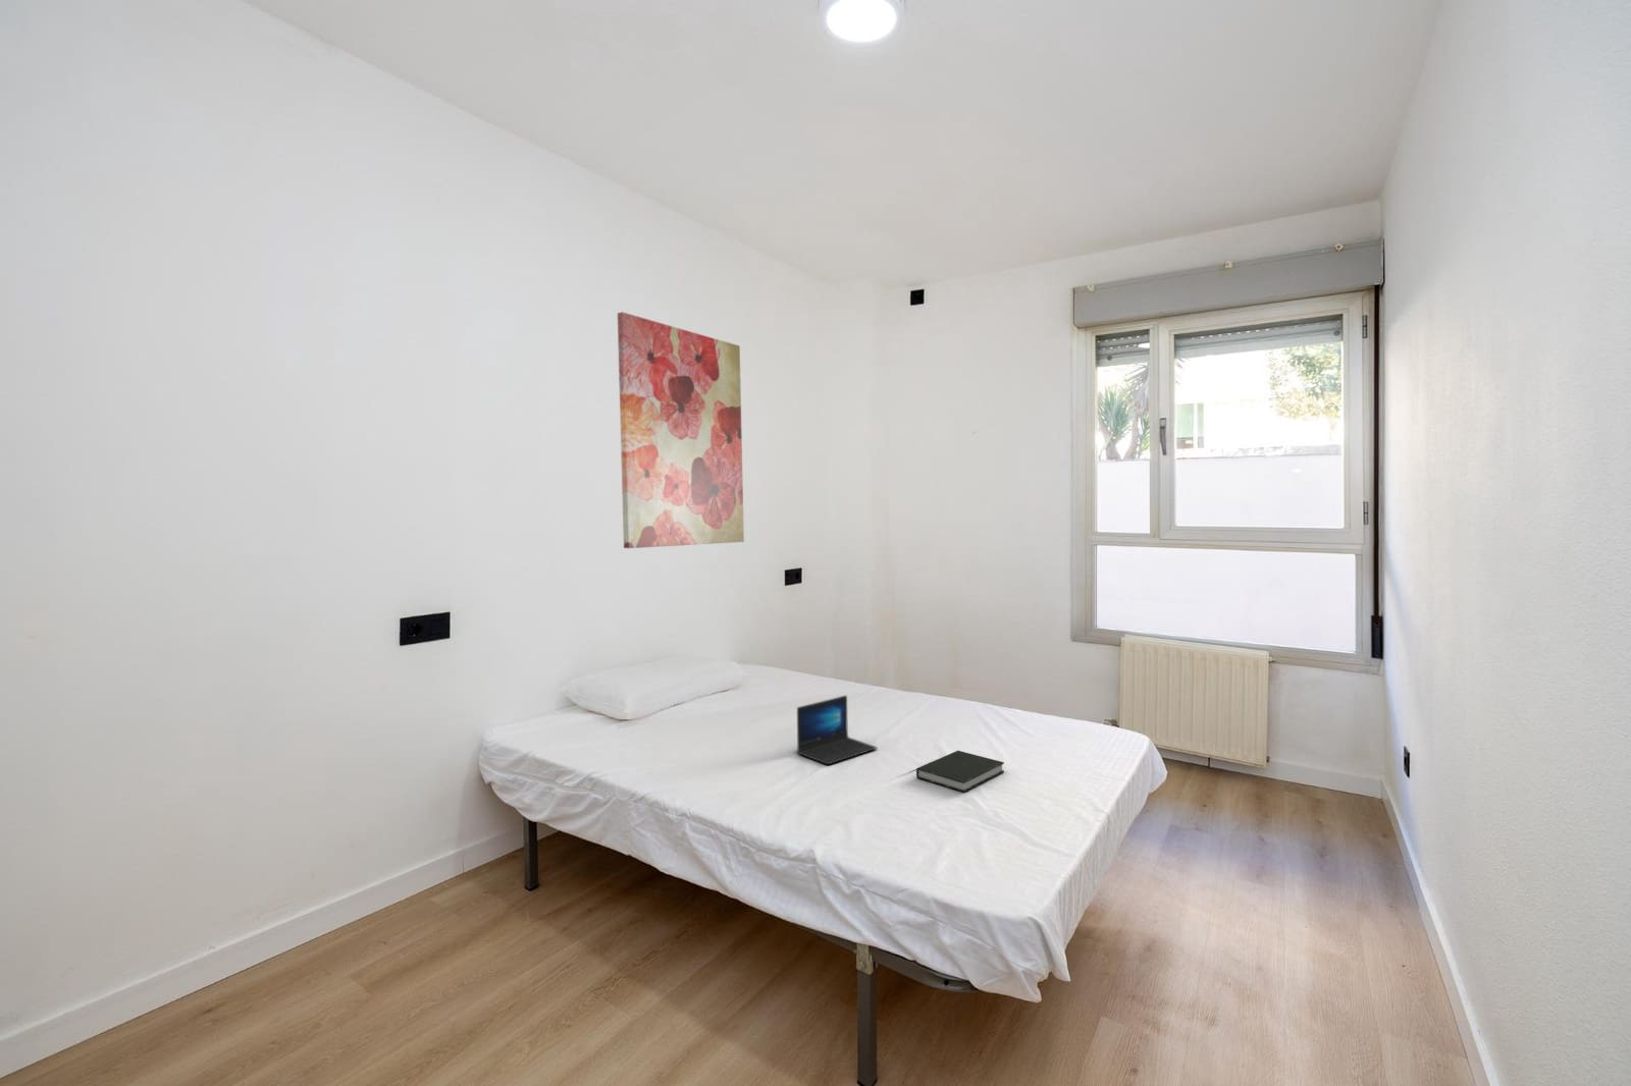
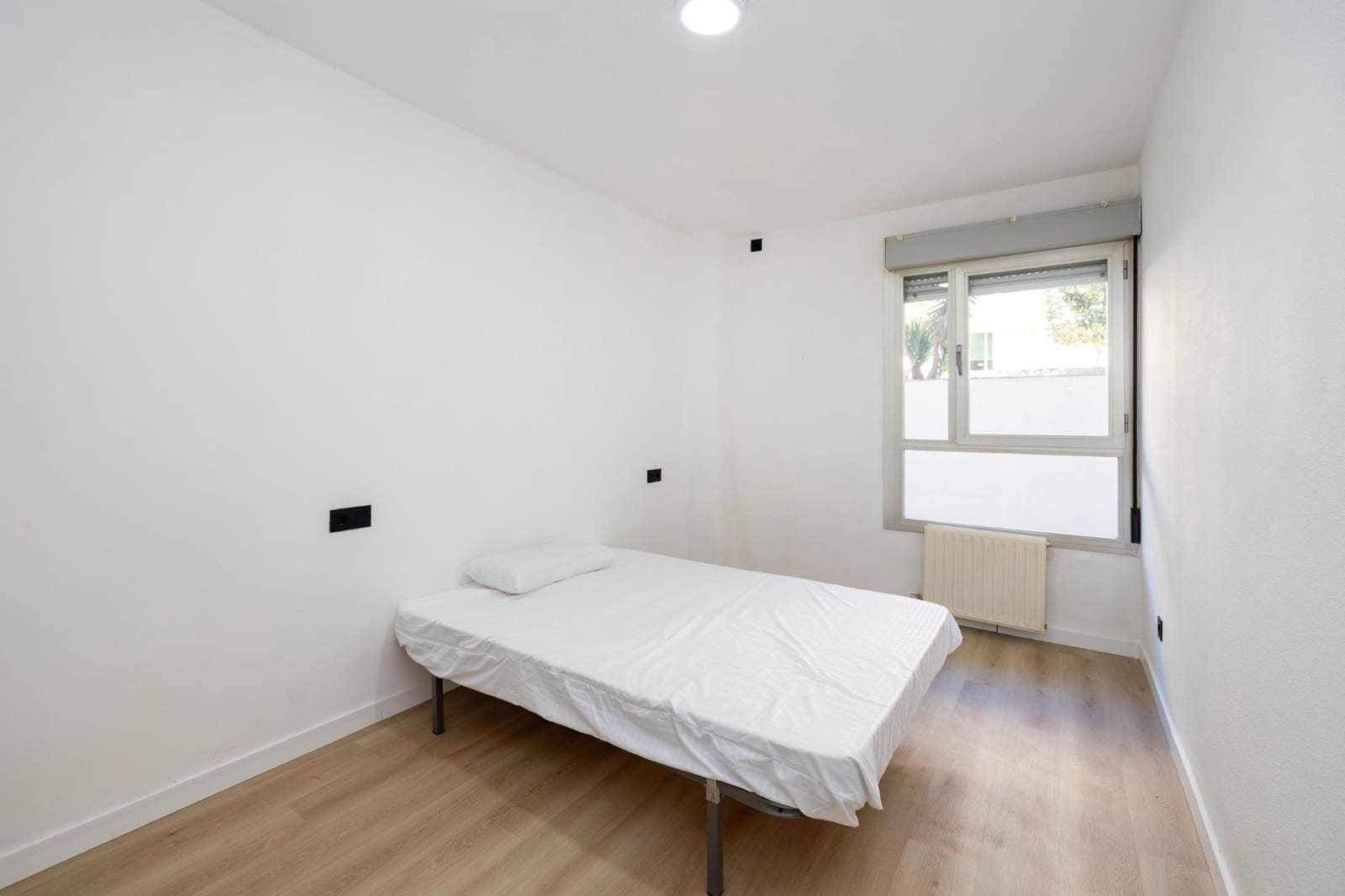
- wall art (686, 438)
- laptop (837, 727)
- book (960, 770)
